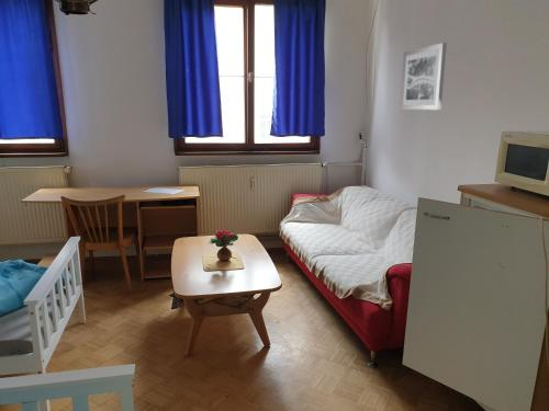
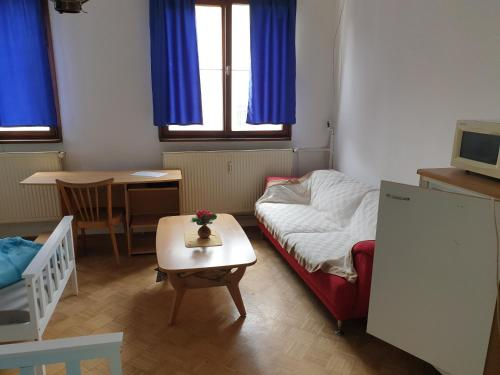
- wall art (421, 79)
